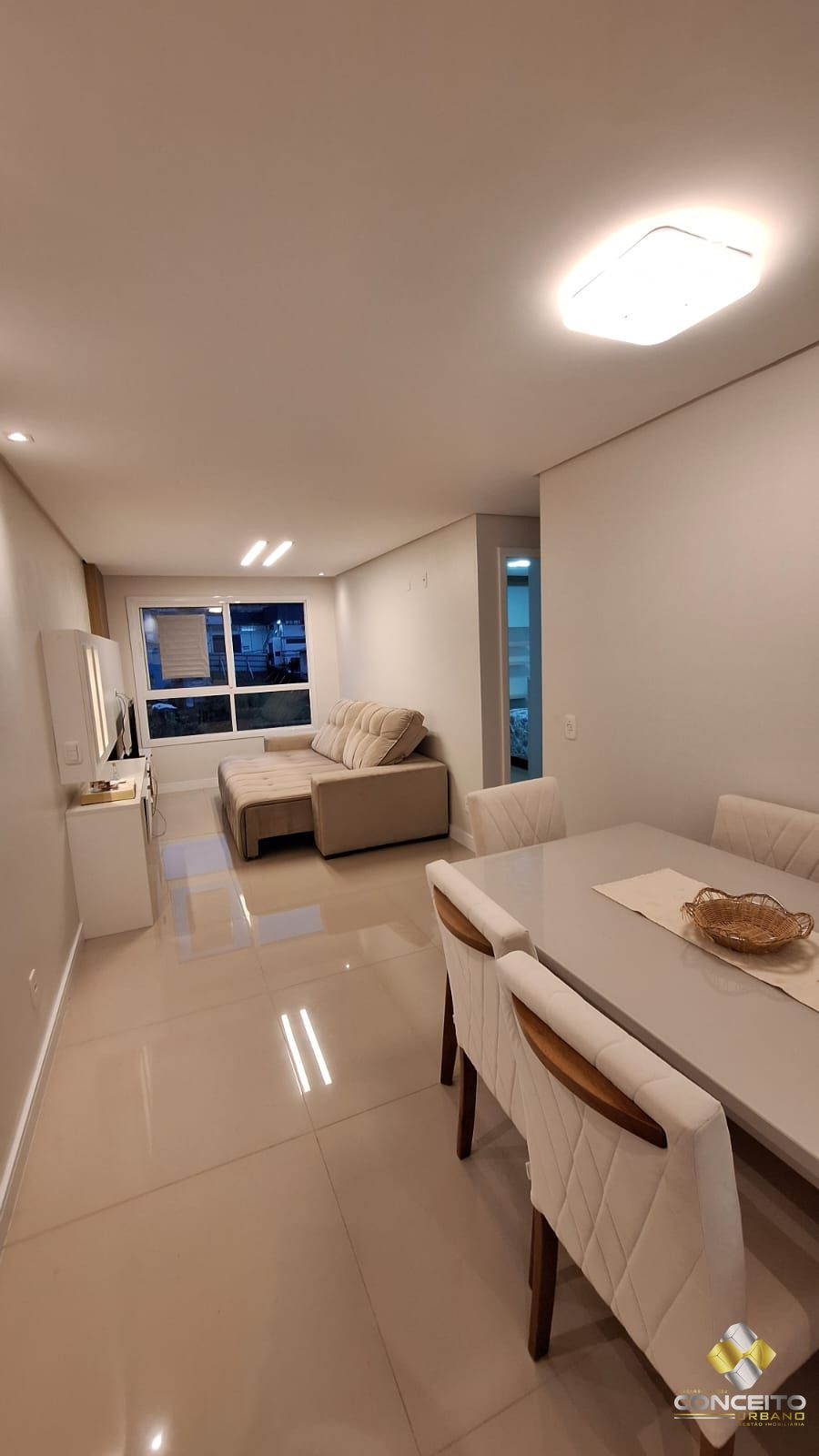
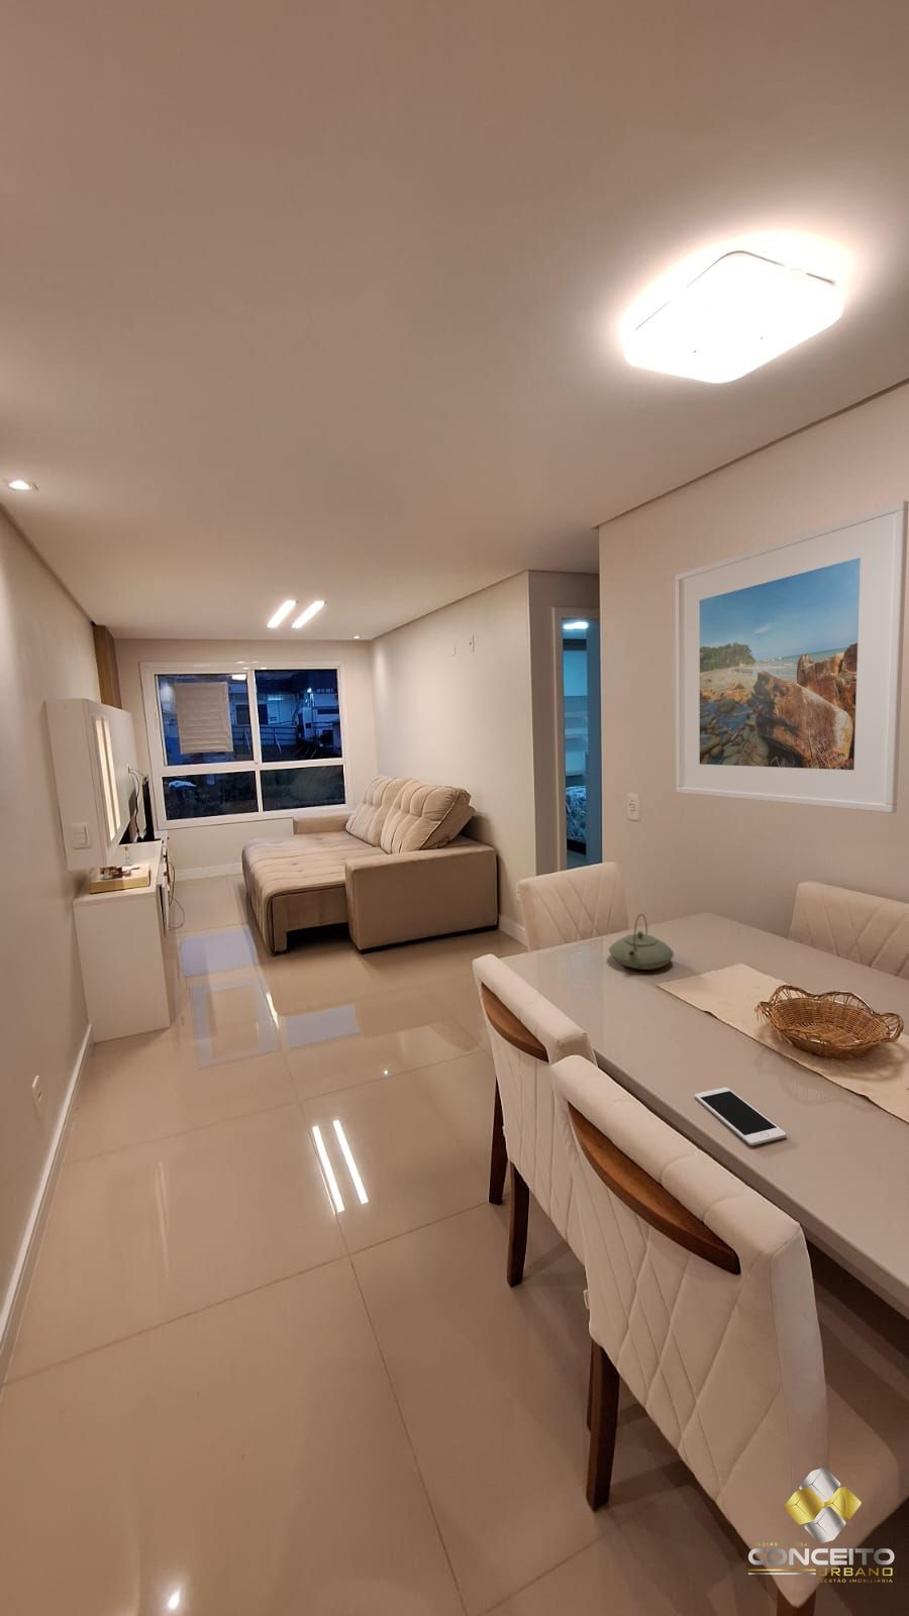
+ cell phone (737, 1114)
+ teapot (639, 939)
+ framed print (769, 676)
